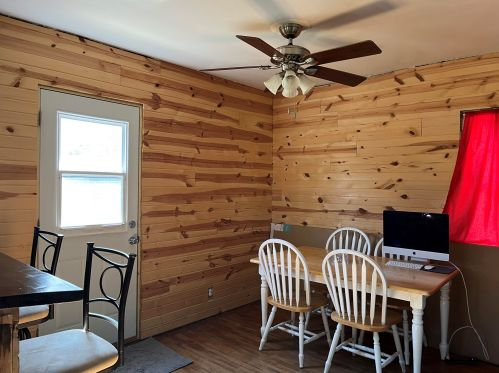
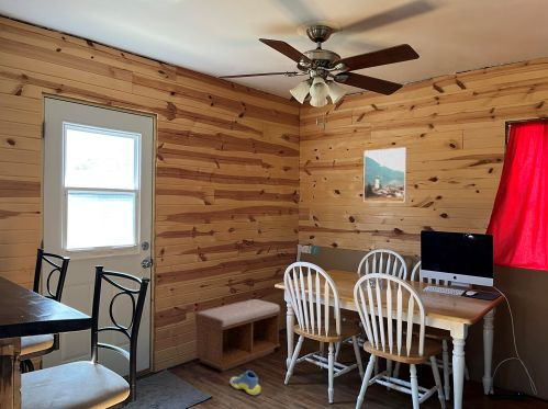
+ bench (239, 331)
+ sneaker (245, 378)
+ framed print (384, 175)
